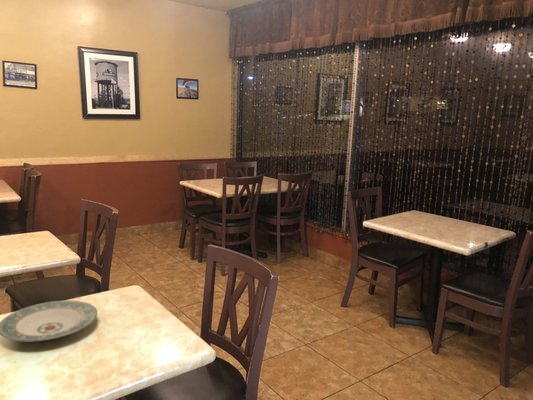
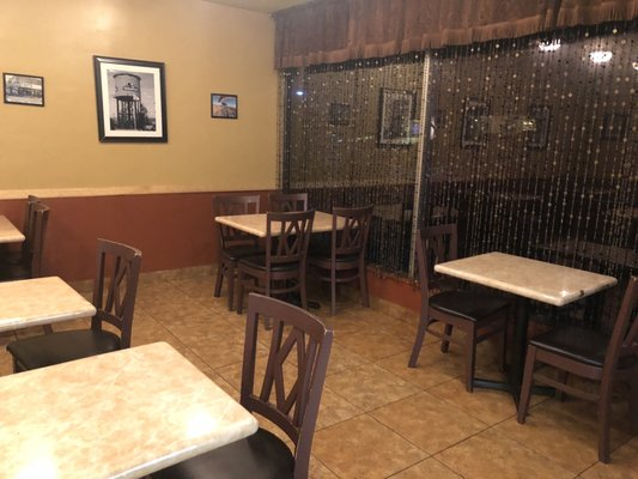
- plate (50, 323)
